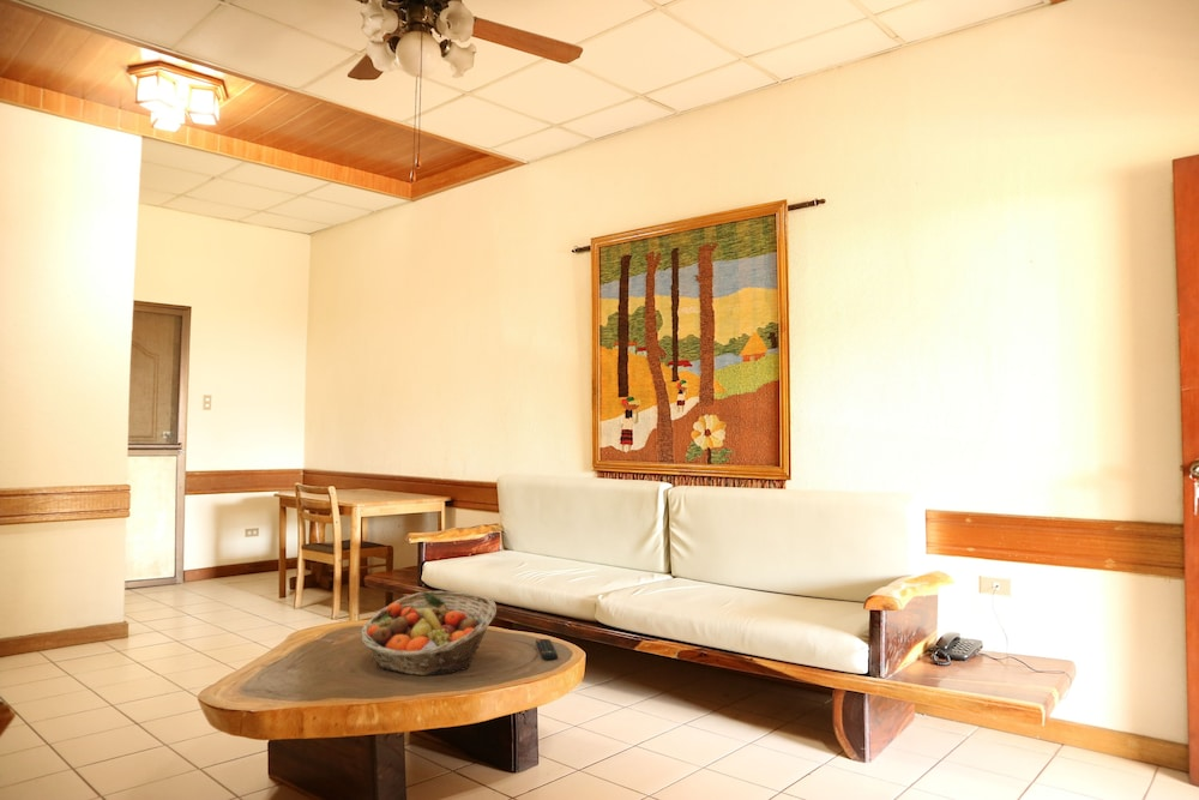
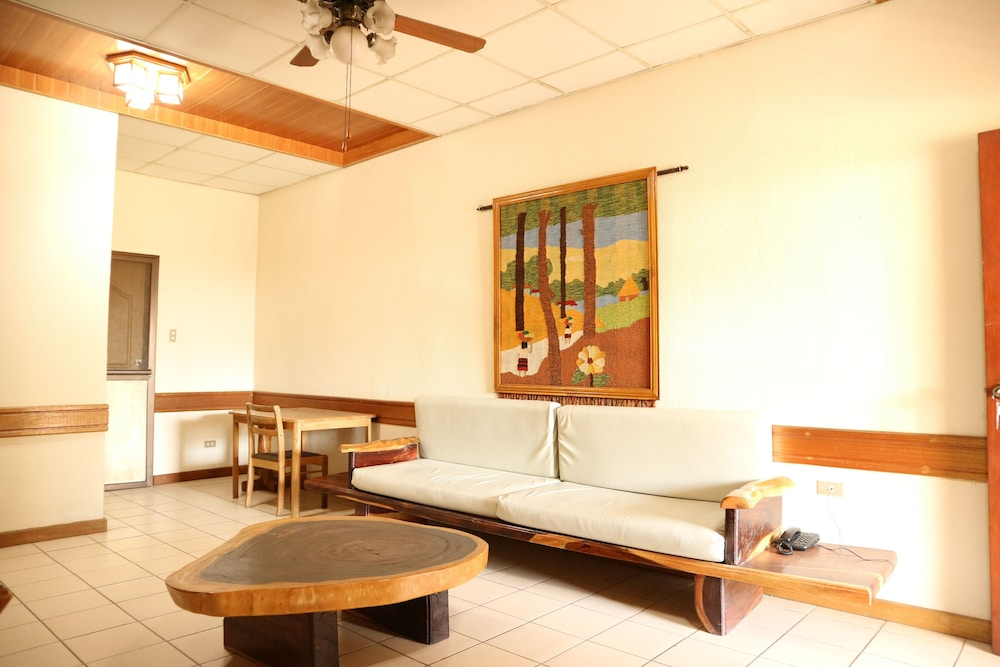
- fruit basket (428, 631)
- remote control (546, 649)
